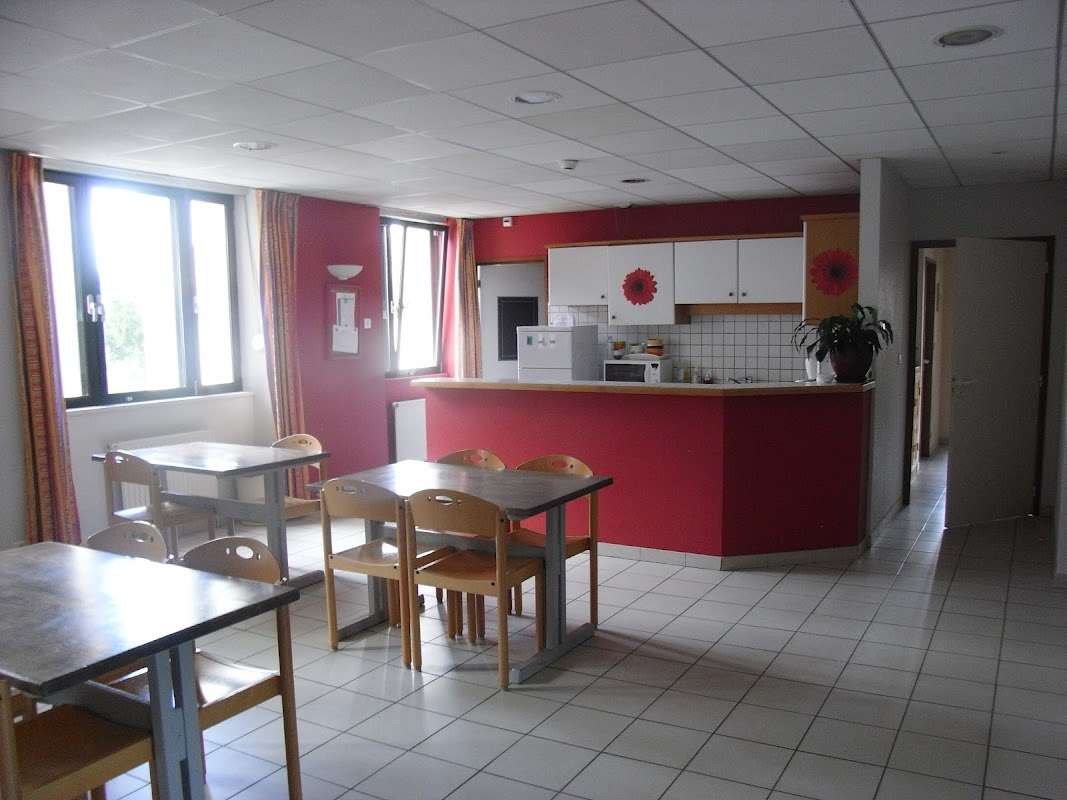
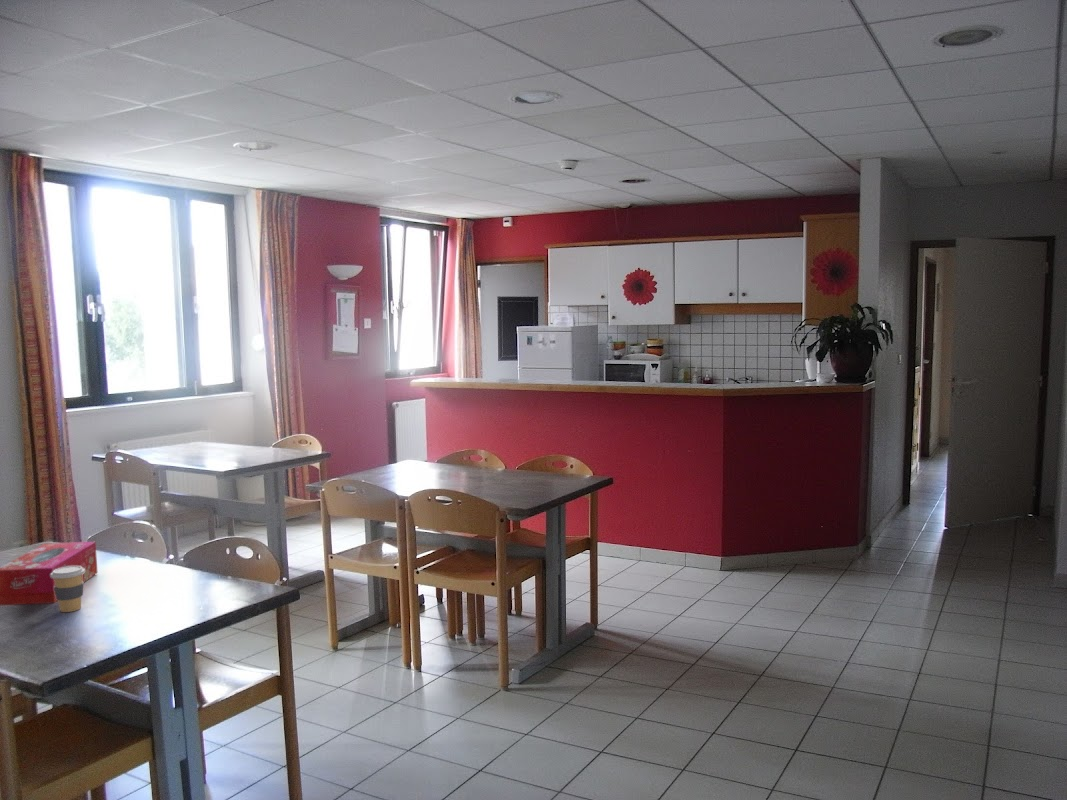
+ coffee cup (68, 589)
+ tissue box (49, 571)
